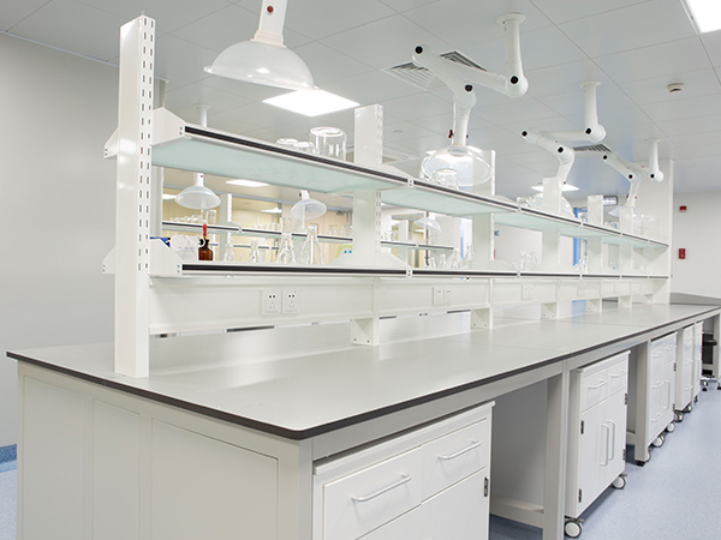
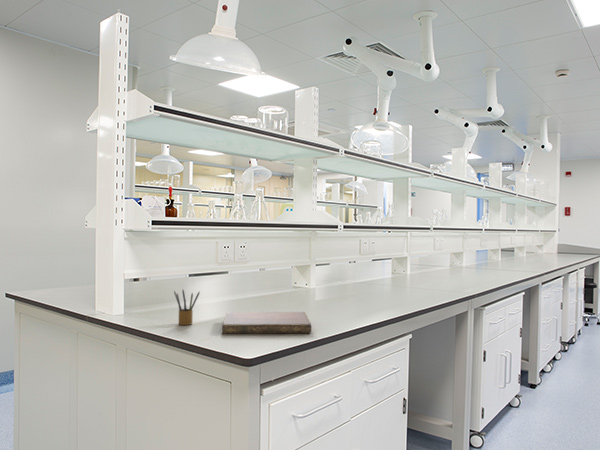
+ pencil box (185, 306)
+ notebook (266, 322)
